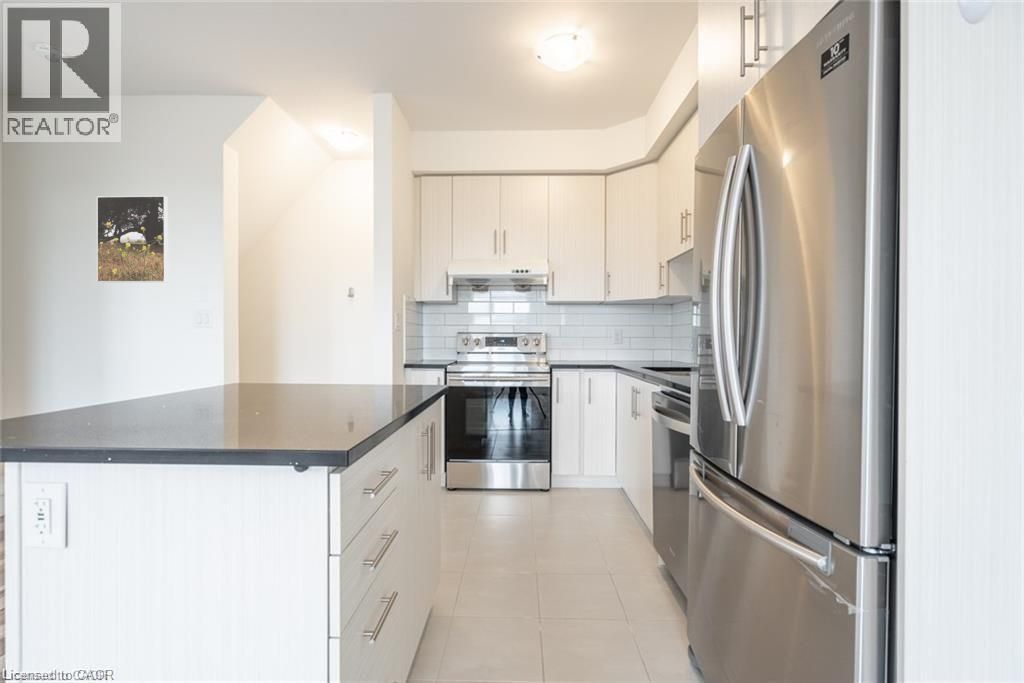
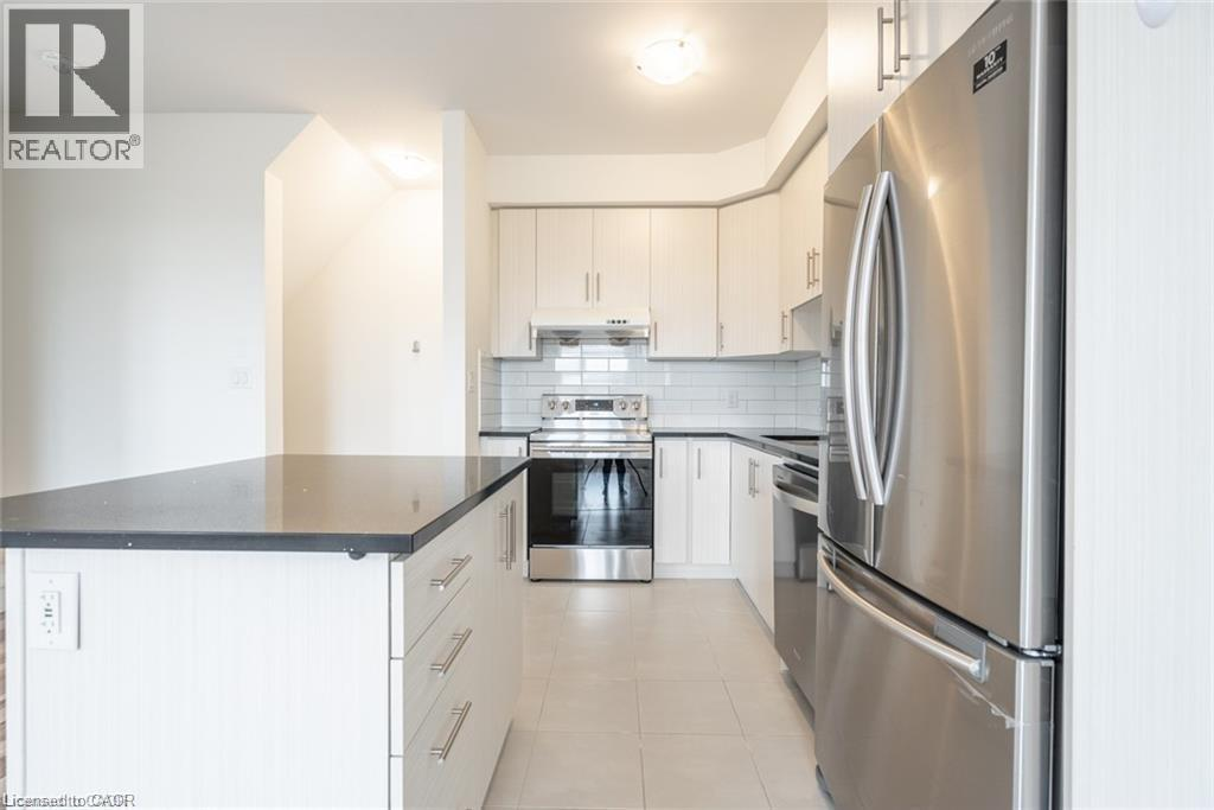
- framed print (132, 239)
